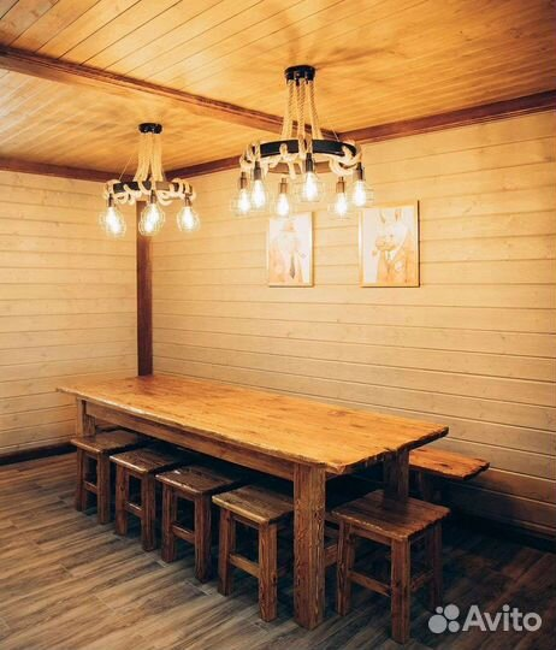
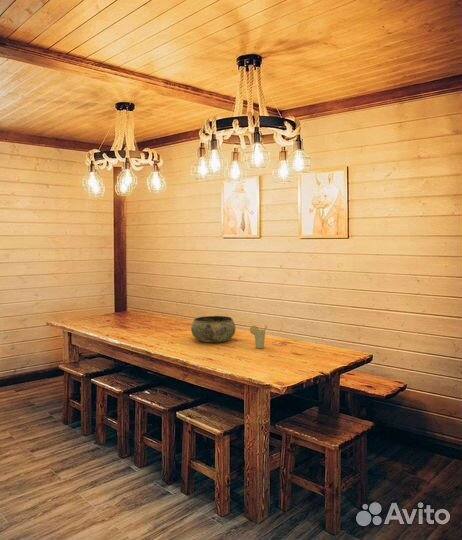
+ cup (258, 336)
+ bowl (213, 329)
